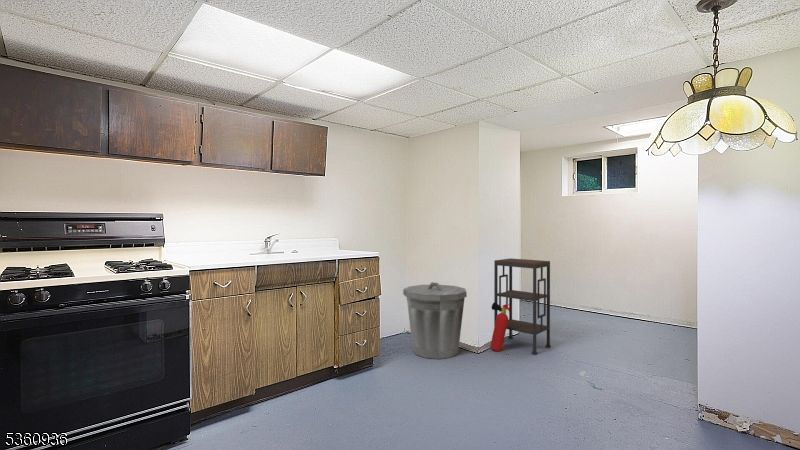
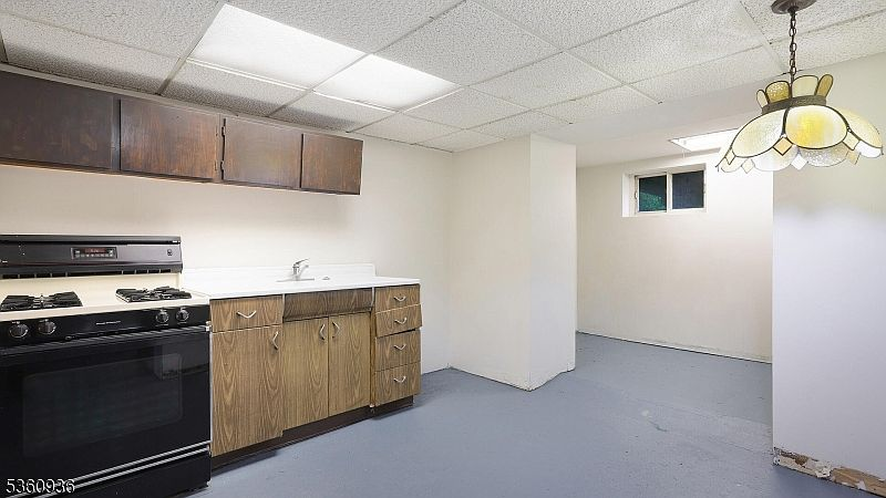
- trash can (435, 316)
- fire extinguisher (500, 327)
- shelving unit (521, 299)
